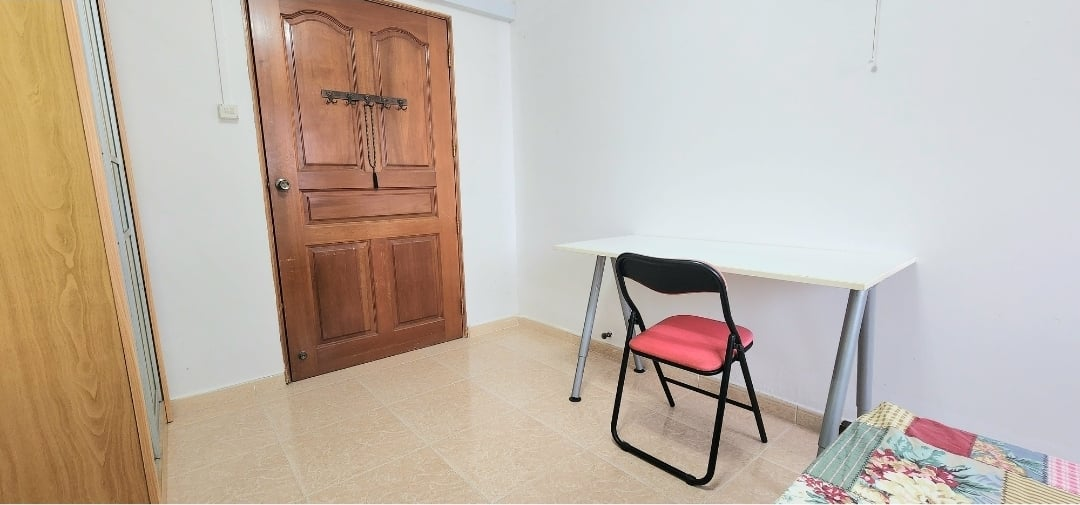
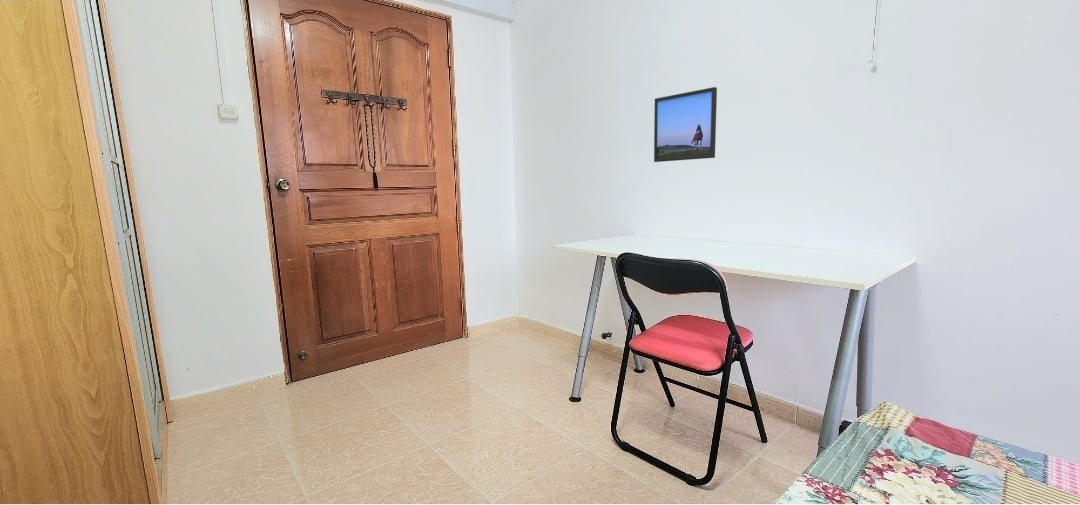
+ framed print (683, 126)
